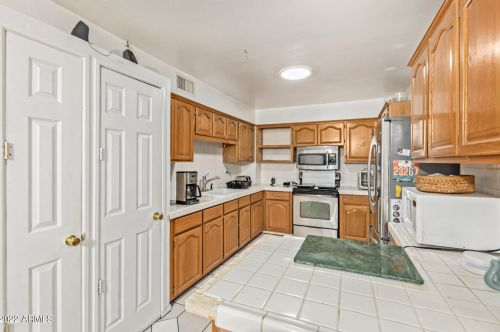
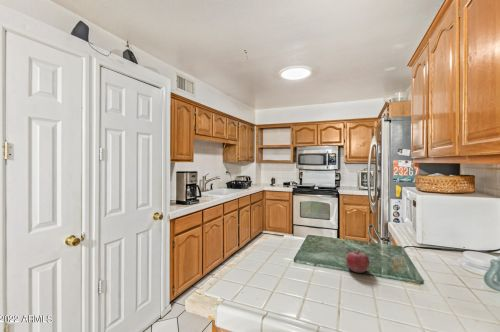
+ fruit (357, 259)
